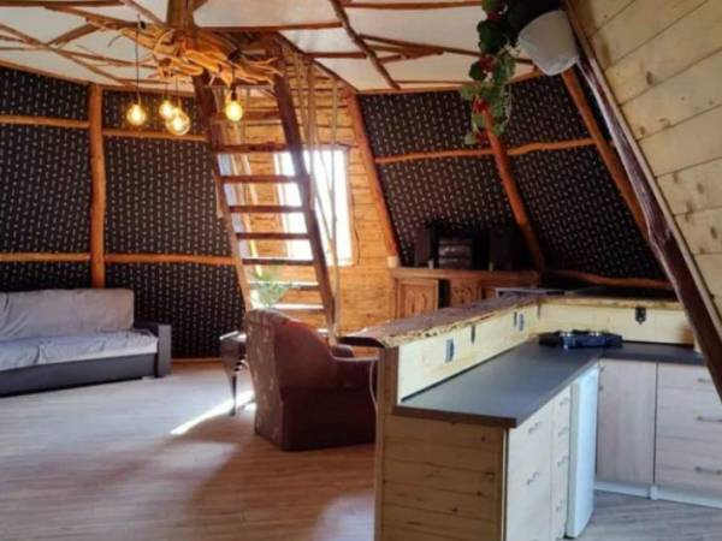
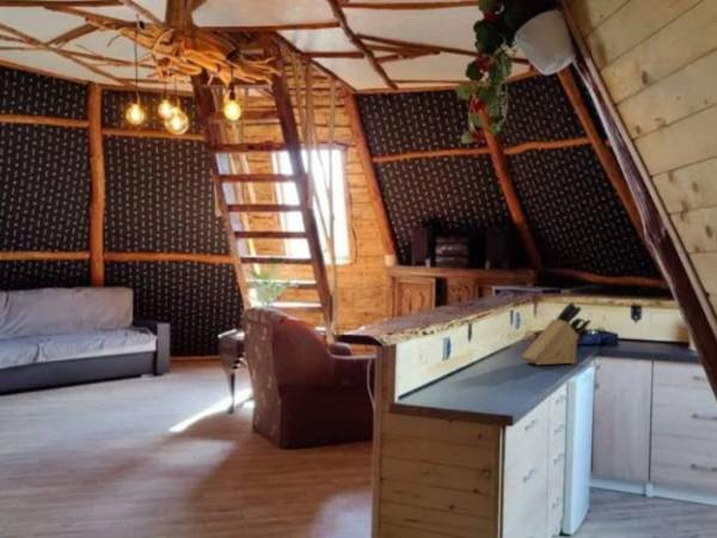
+ knife block (557, 332)
